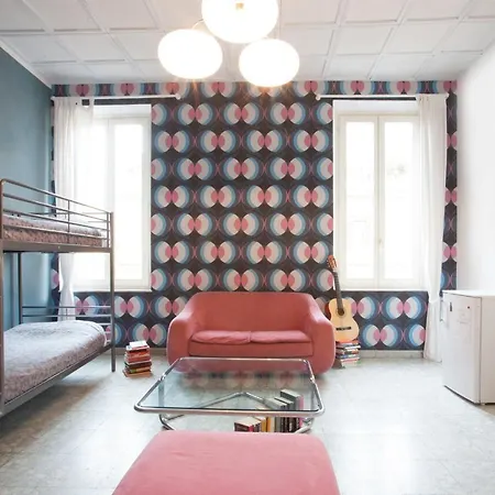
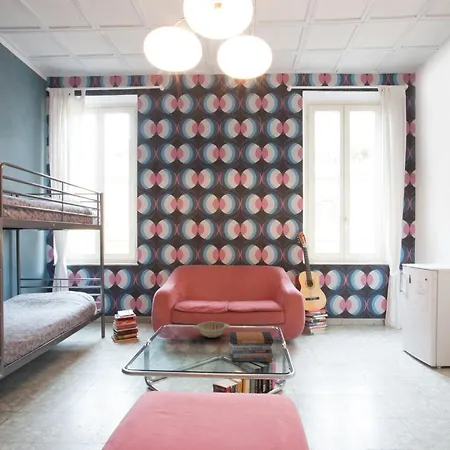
+ book stack (250, 346)
+ decorative bowl (211, 330)
